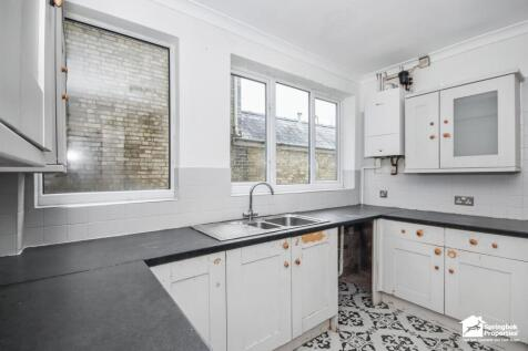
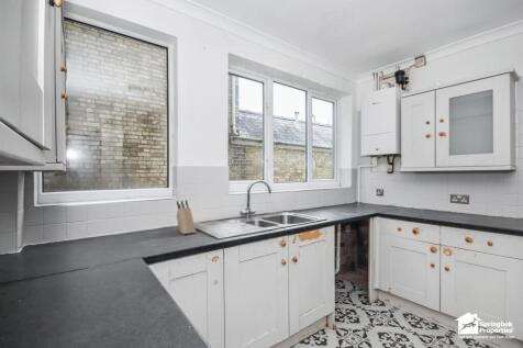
+ knife block (185, 215)
